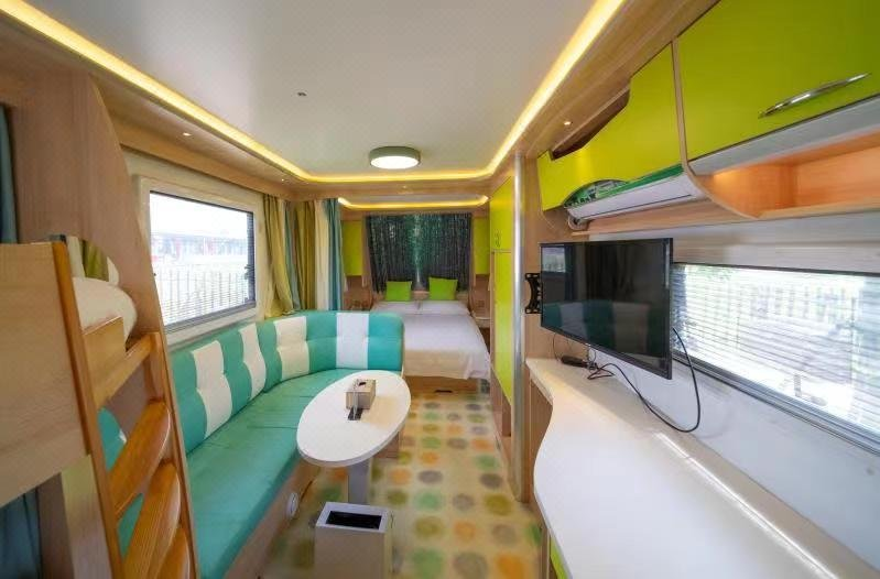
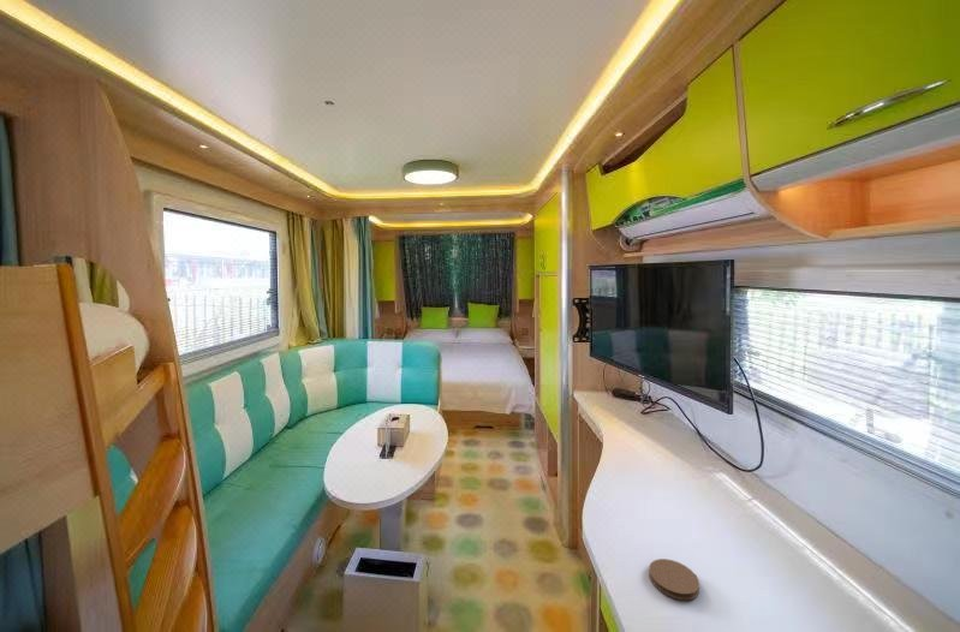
+ coaster (673, 578)
